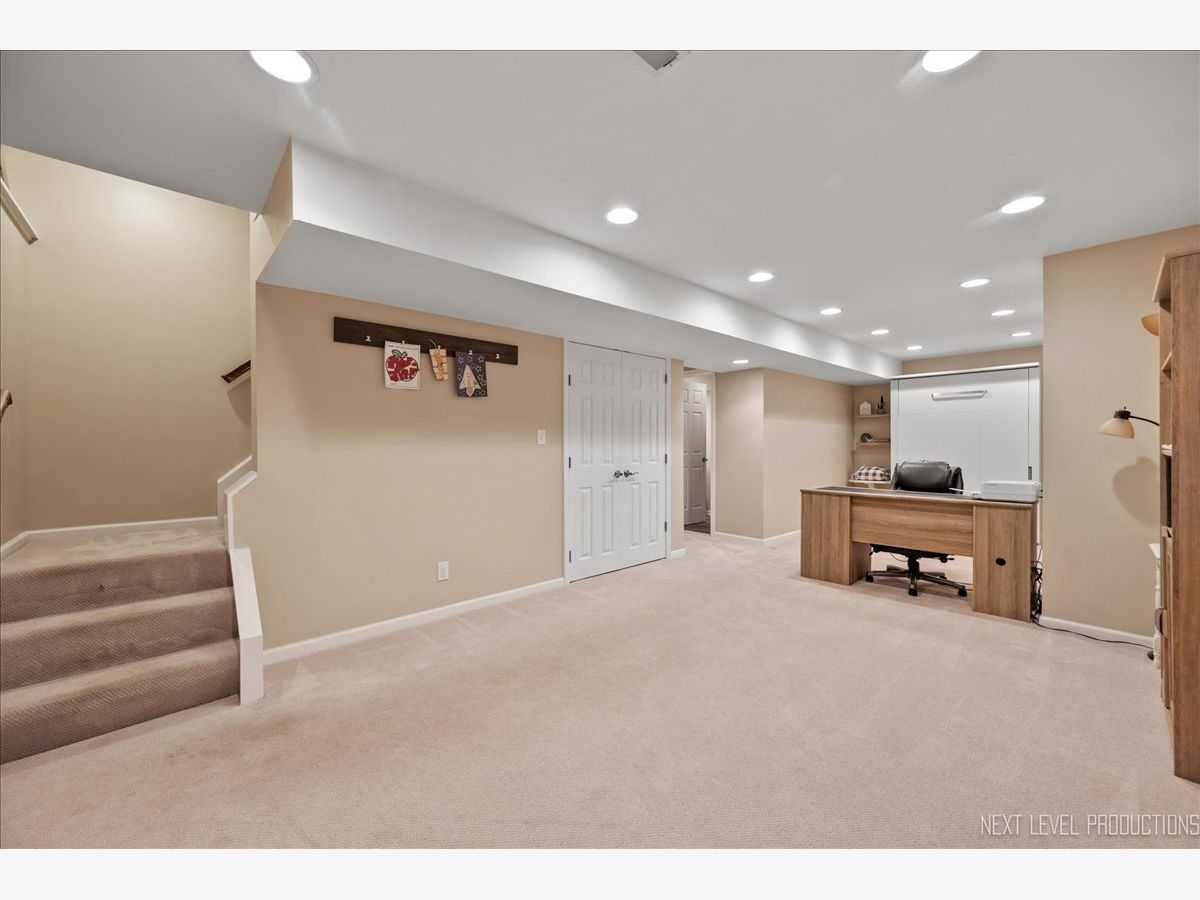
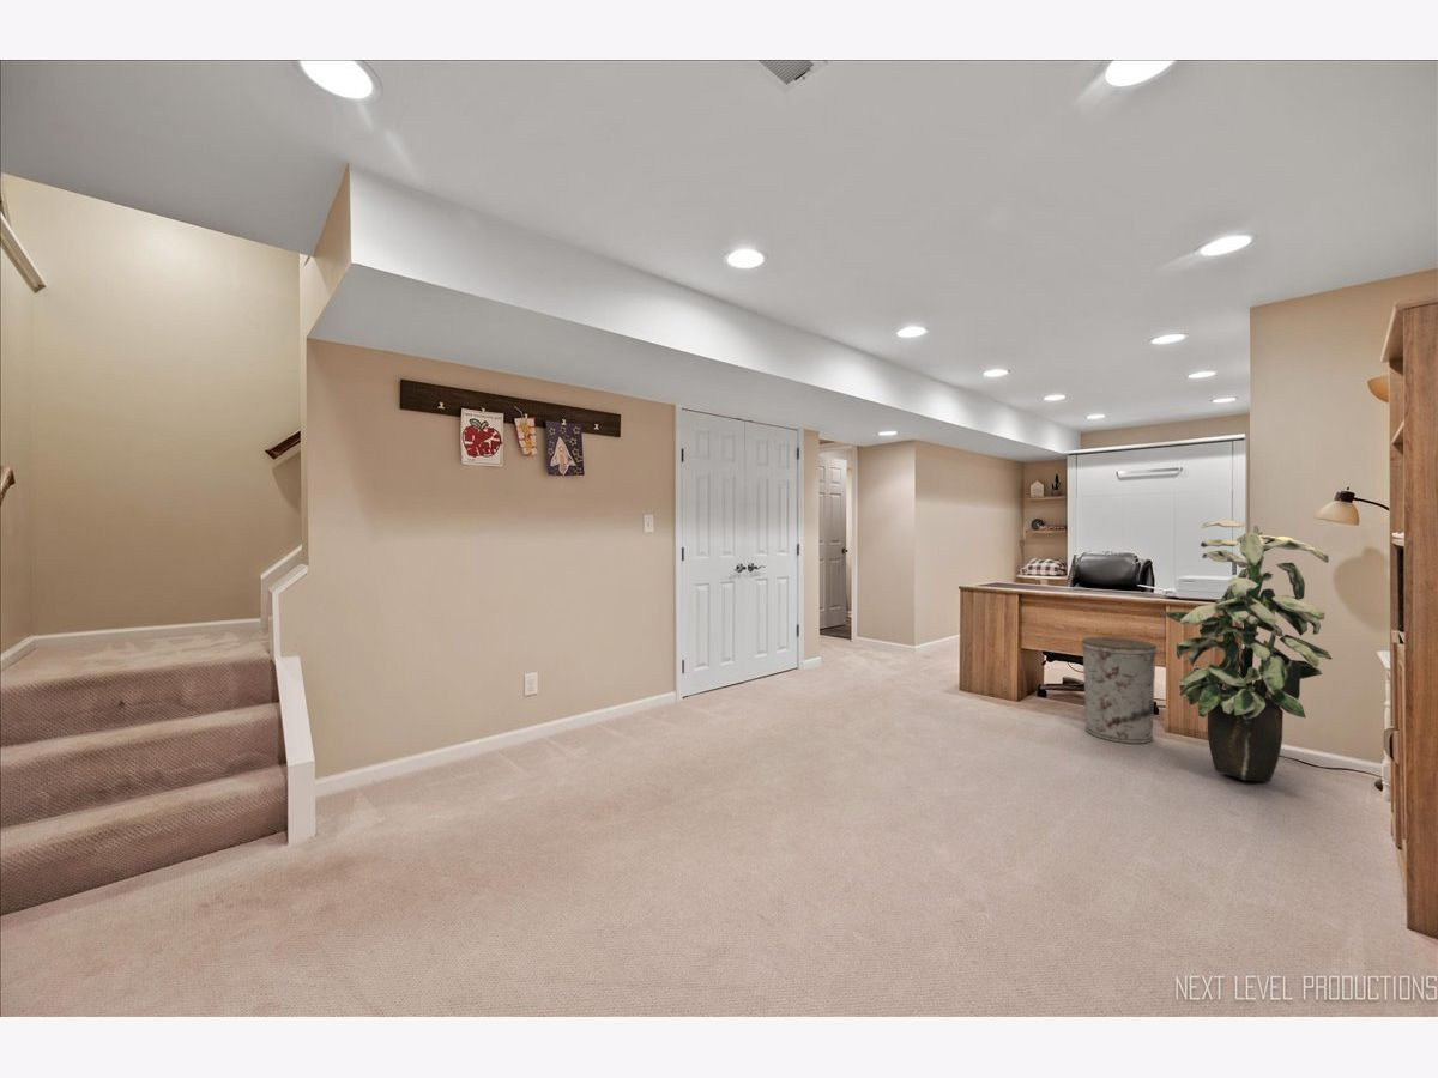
+ trash can (1118, 685)
+ indoor plant (1238, 646)
